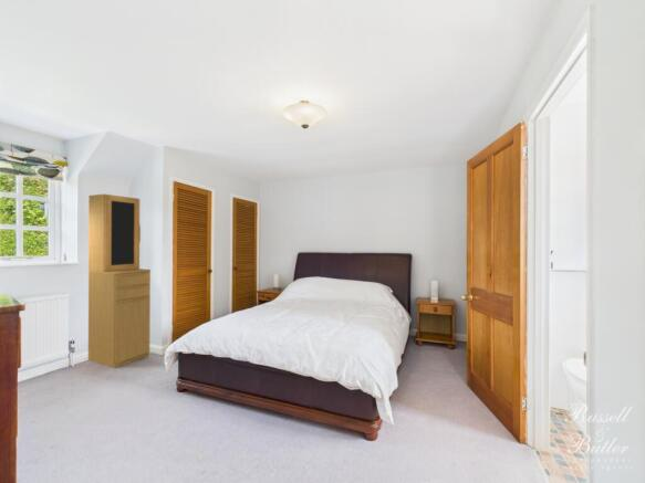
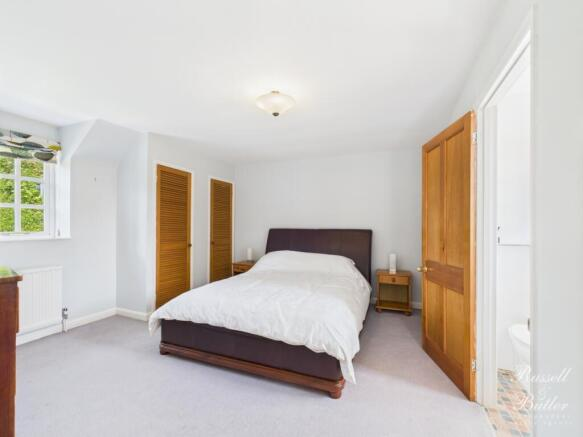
- cupboard (121, 277)
